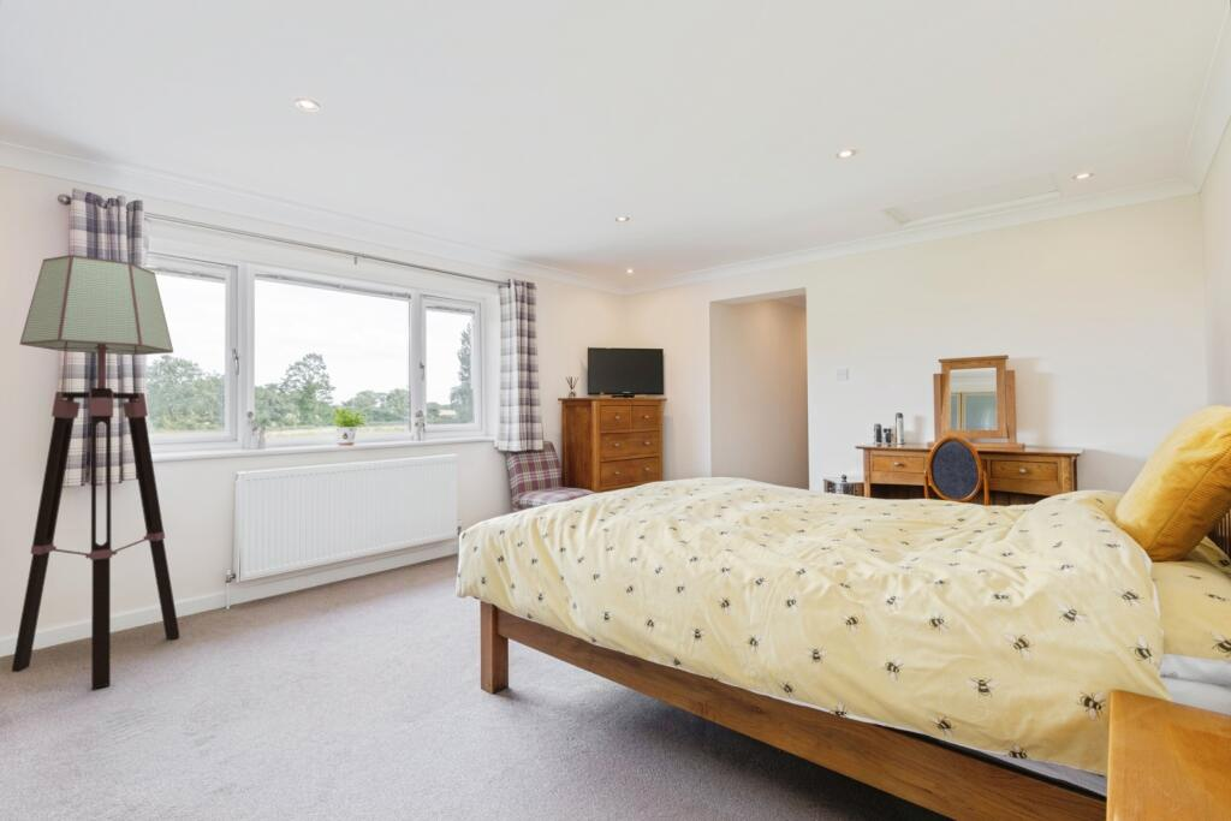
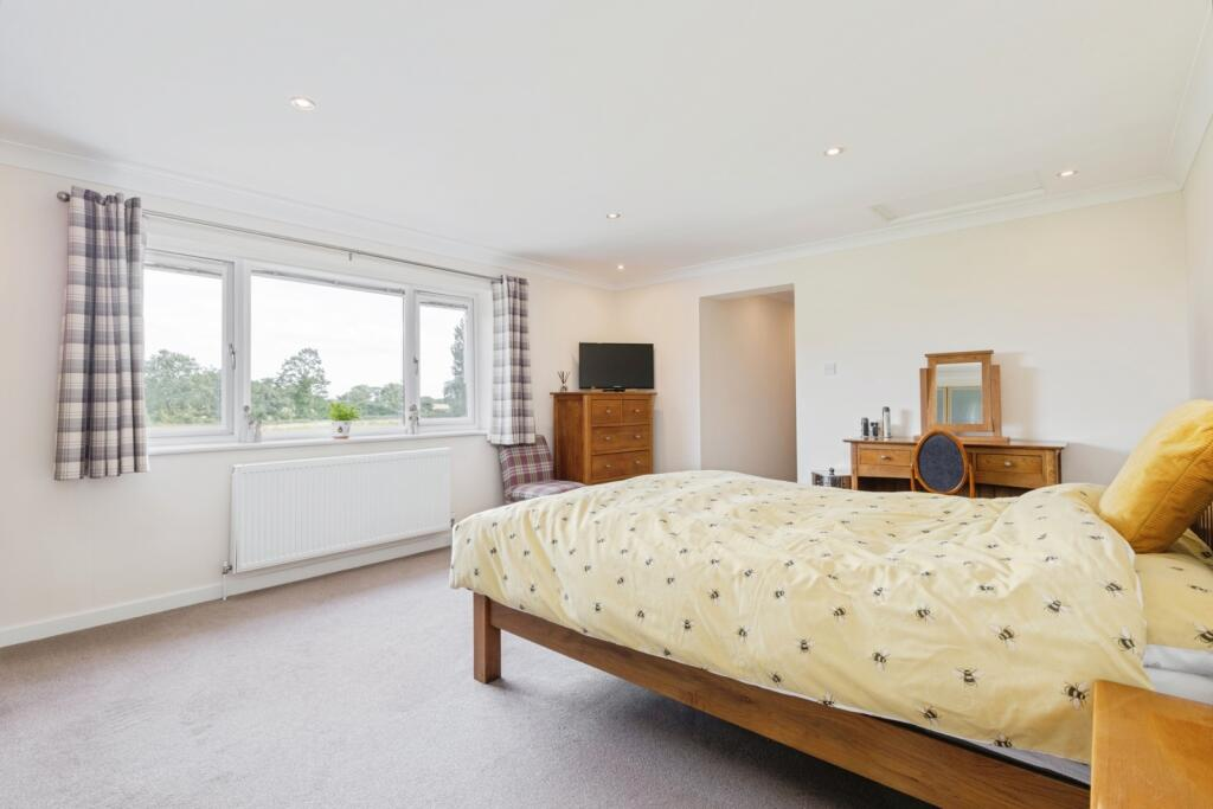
- floor lamp (106, 463)
